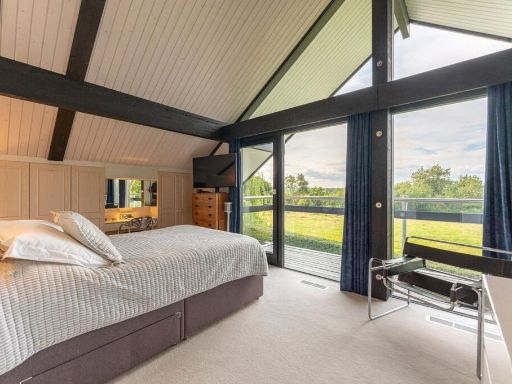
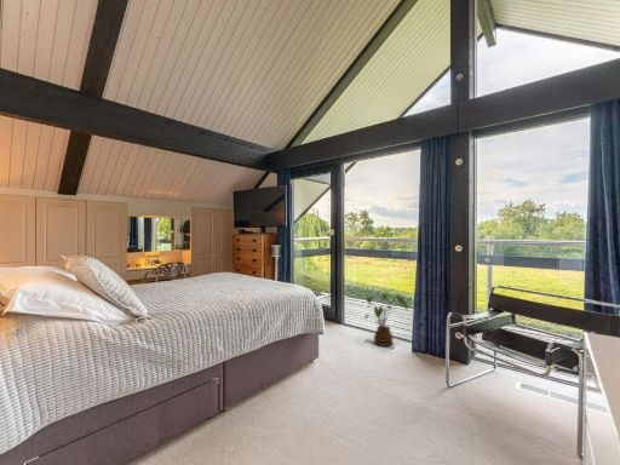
+ house plant (384, 318)
